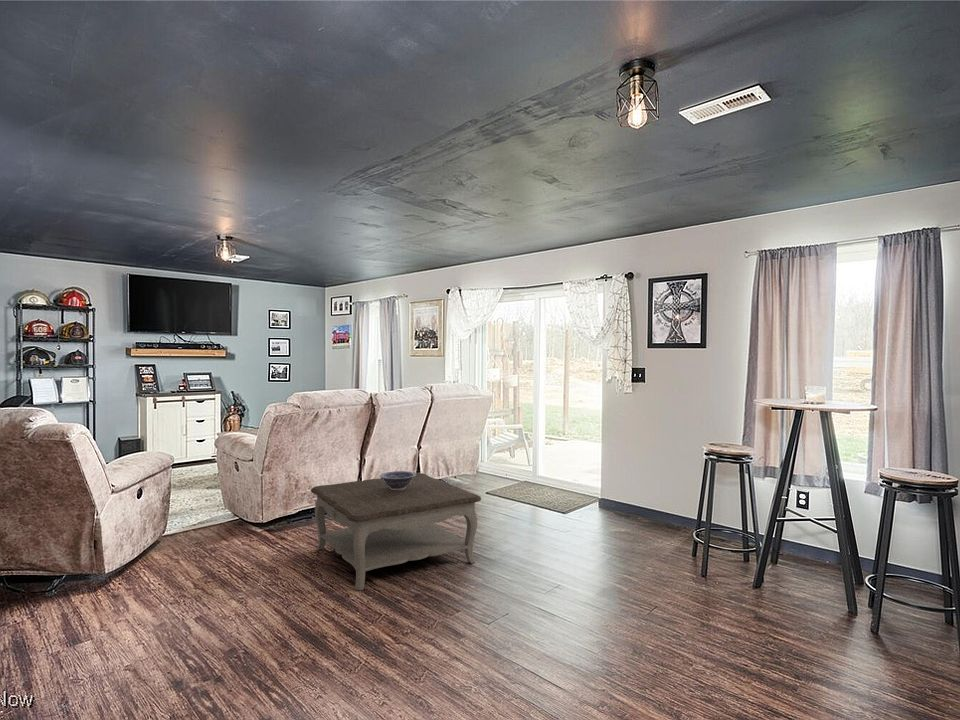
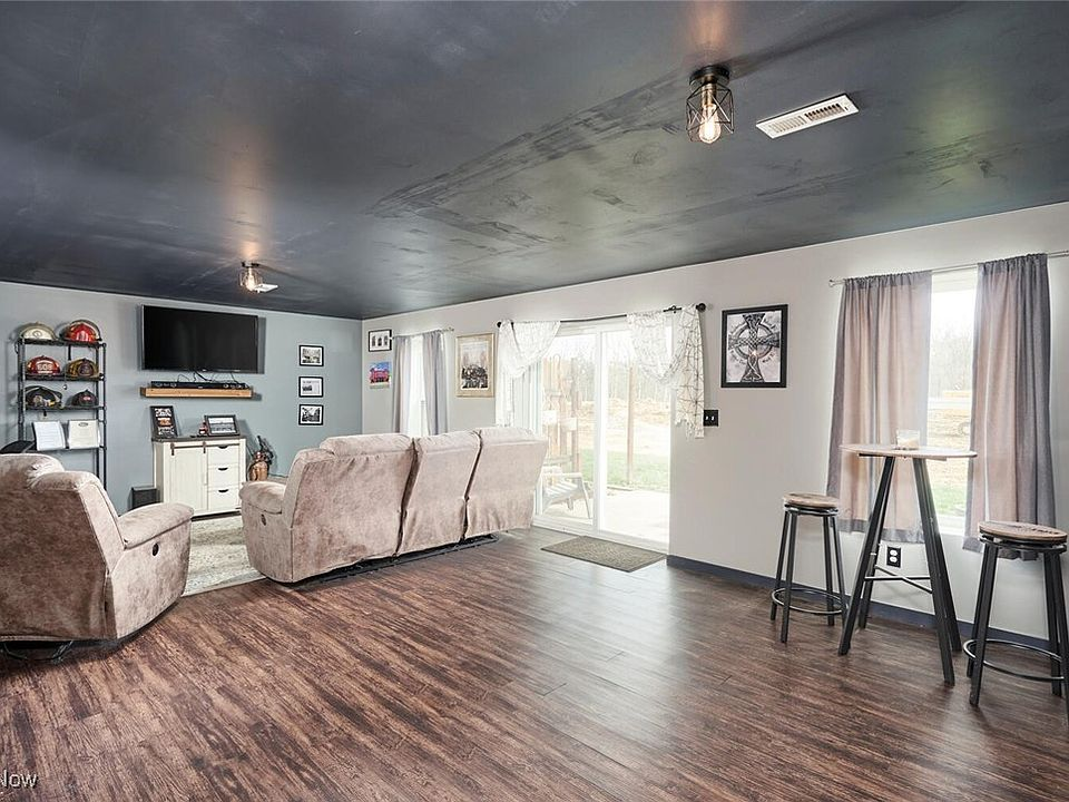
- coffee table (393, 523)
- decorative bowl (397, 481)
